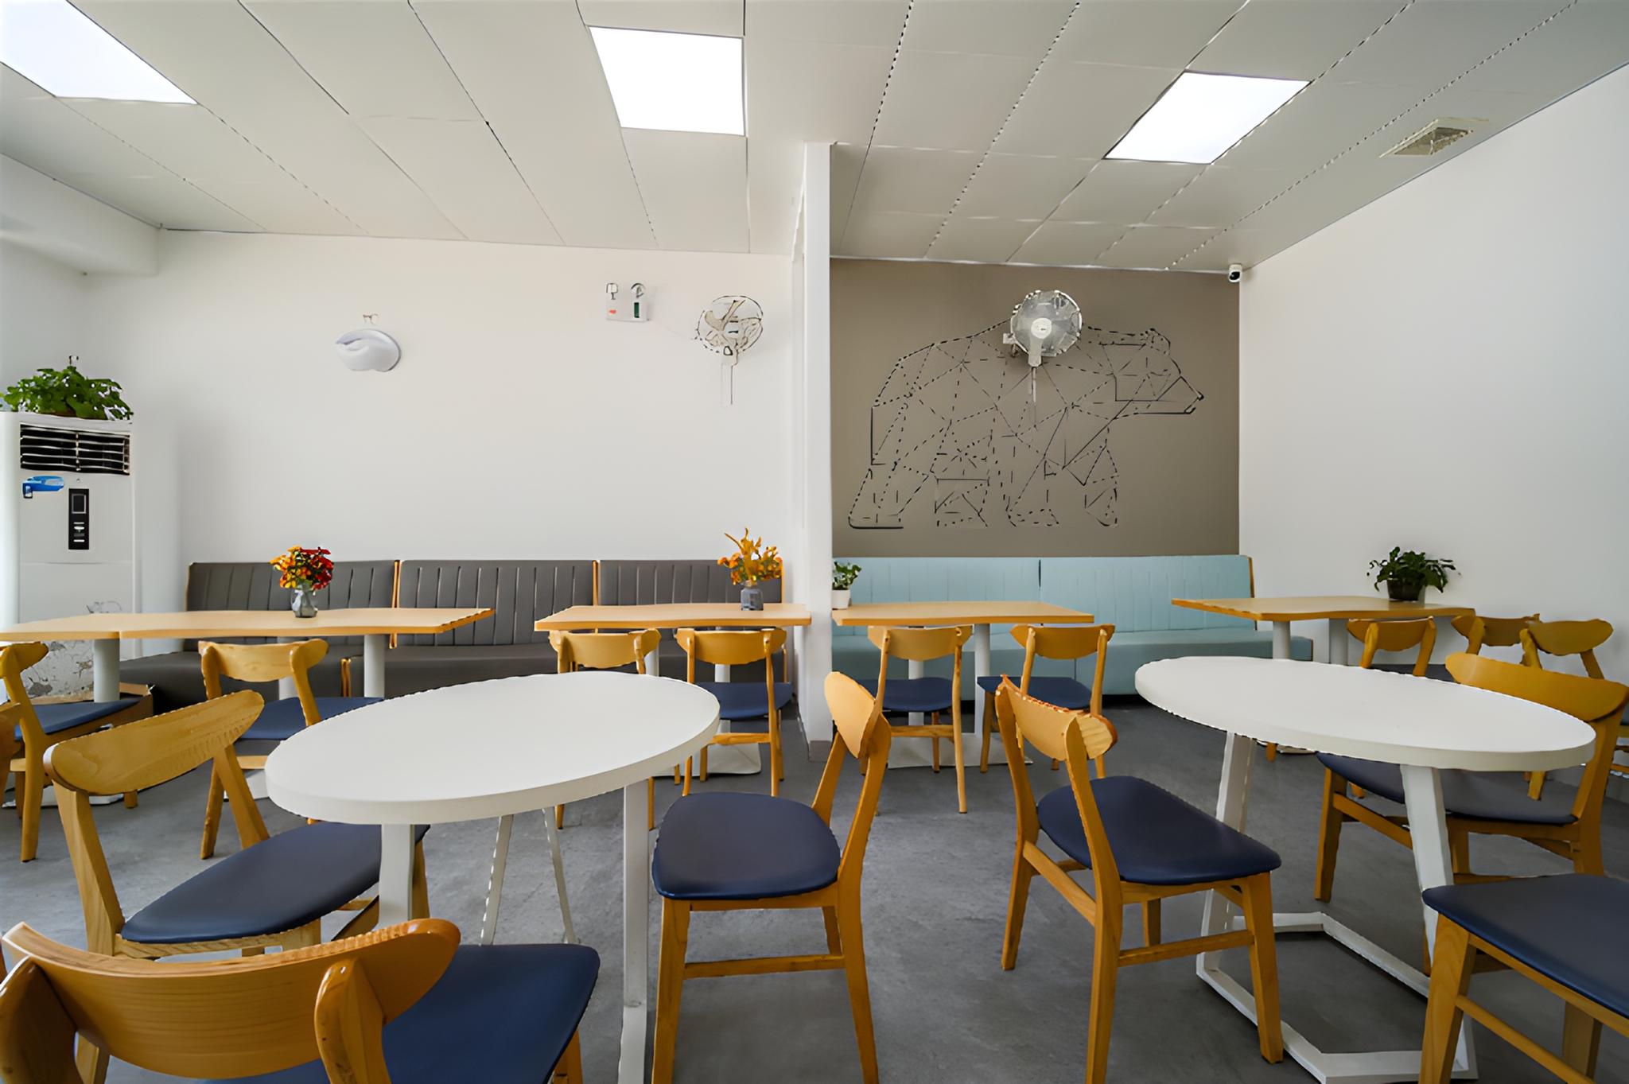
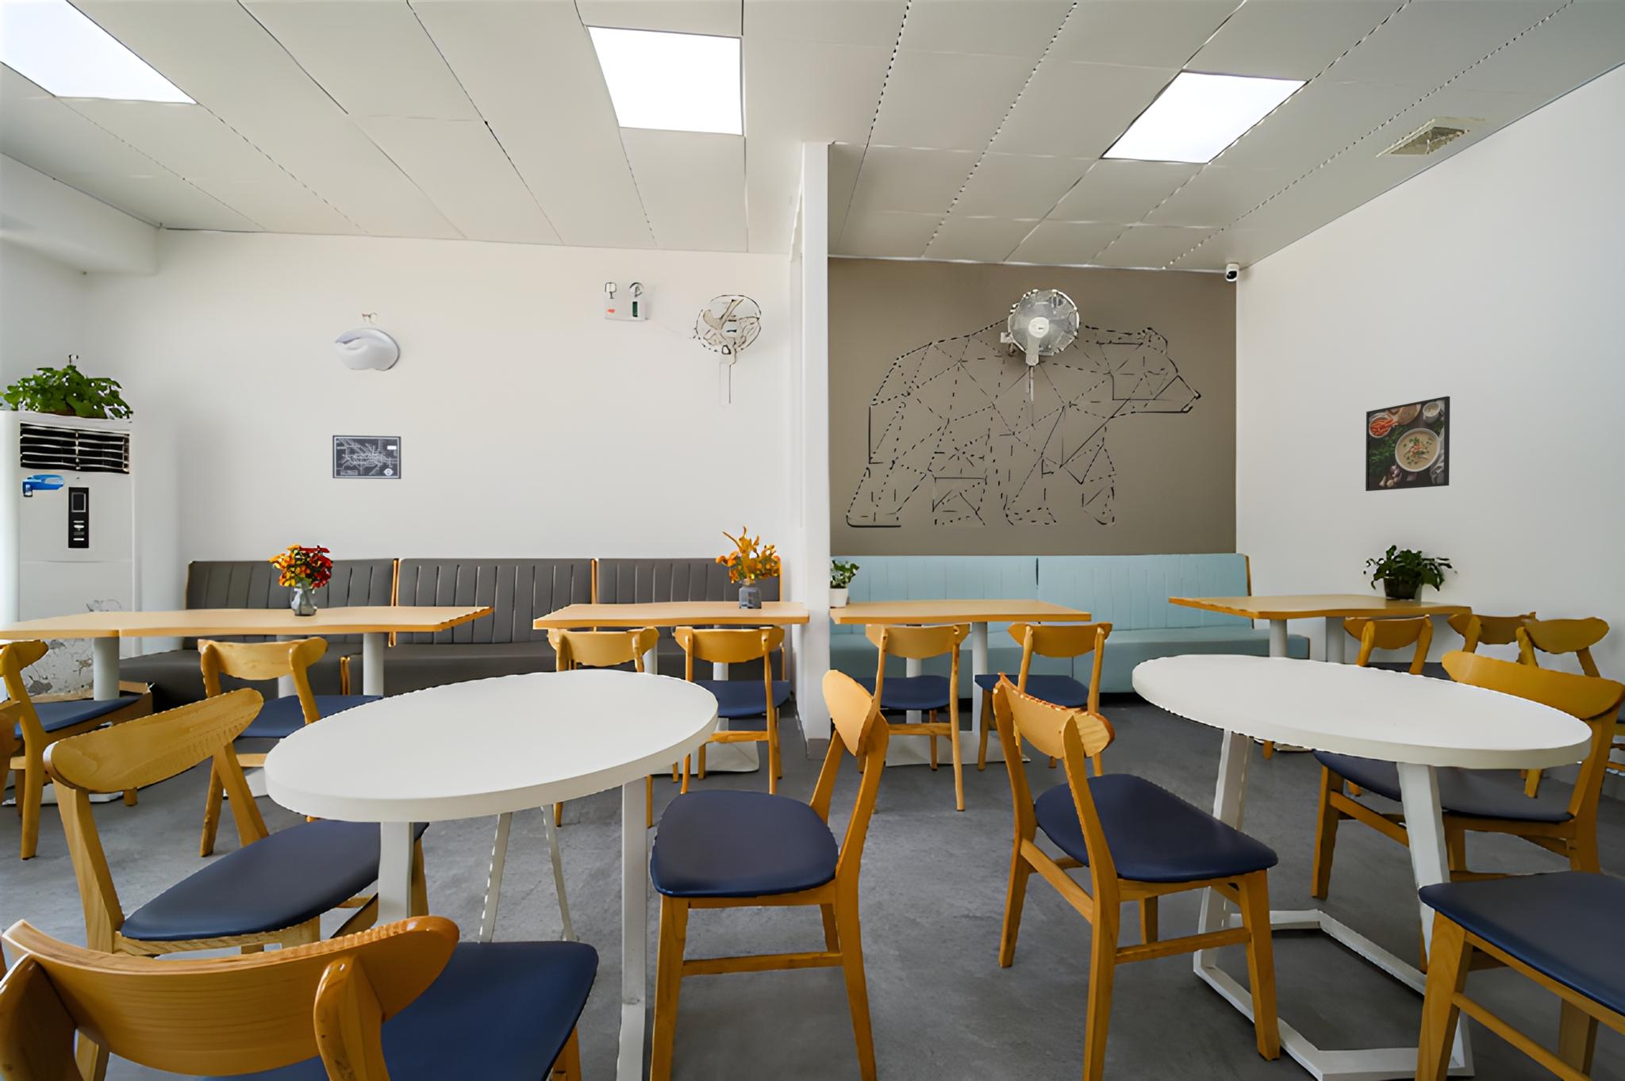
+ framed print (1405, 445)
+ wall art (367, 457)
